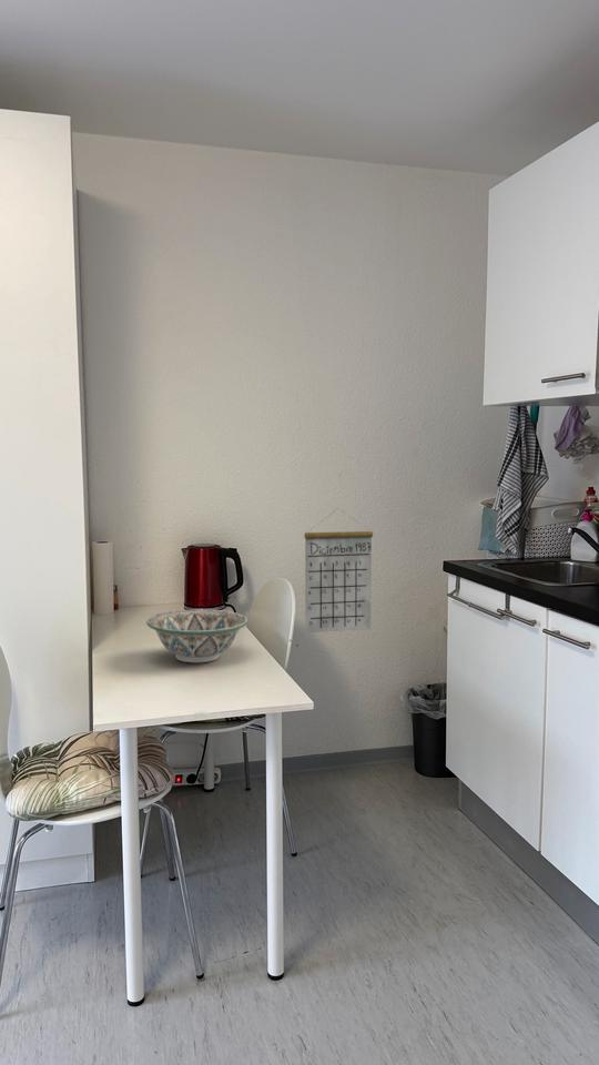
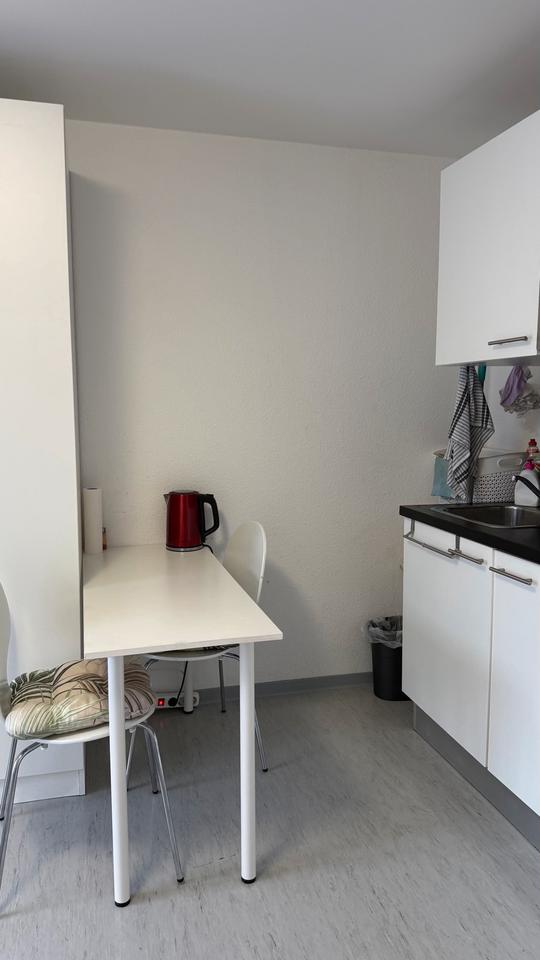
- calendar (338, 569)
- decorative bowl (197, 638)
